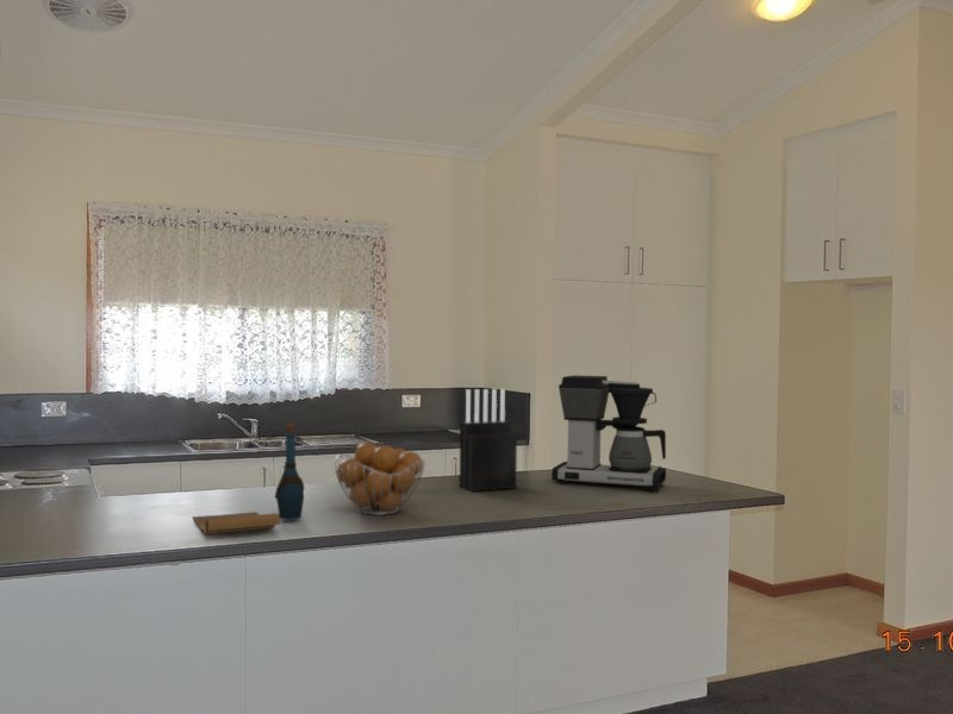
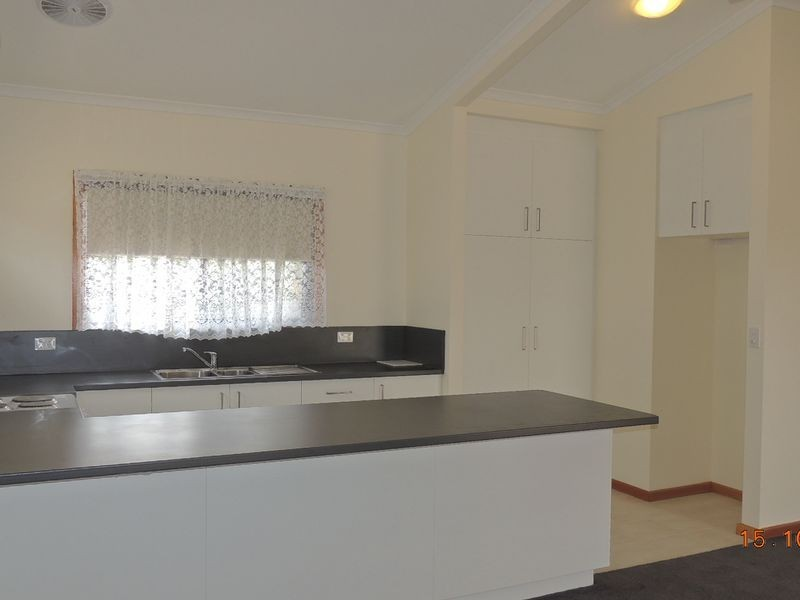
- message in a bottle (278, 484)
- fruit basket (379, 477)
- knife block (488, 438)
- coffee maker (613, 427)
